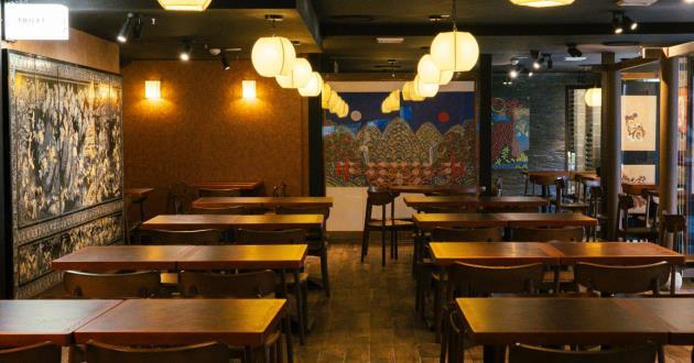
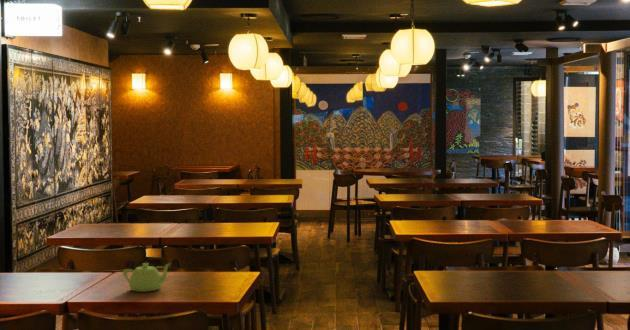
+ teapot (147, 276)
